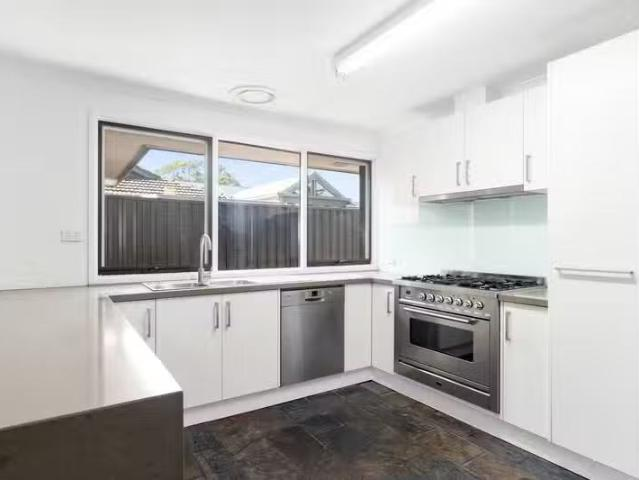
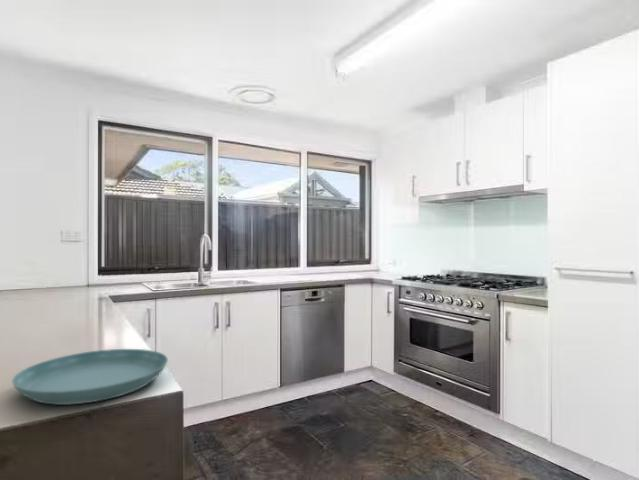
+ saucer (96, 374)
